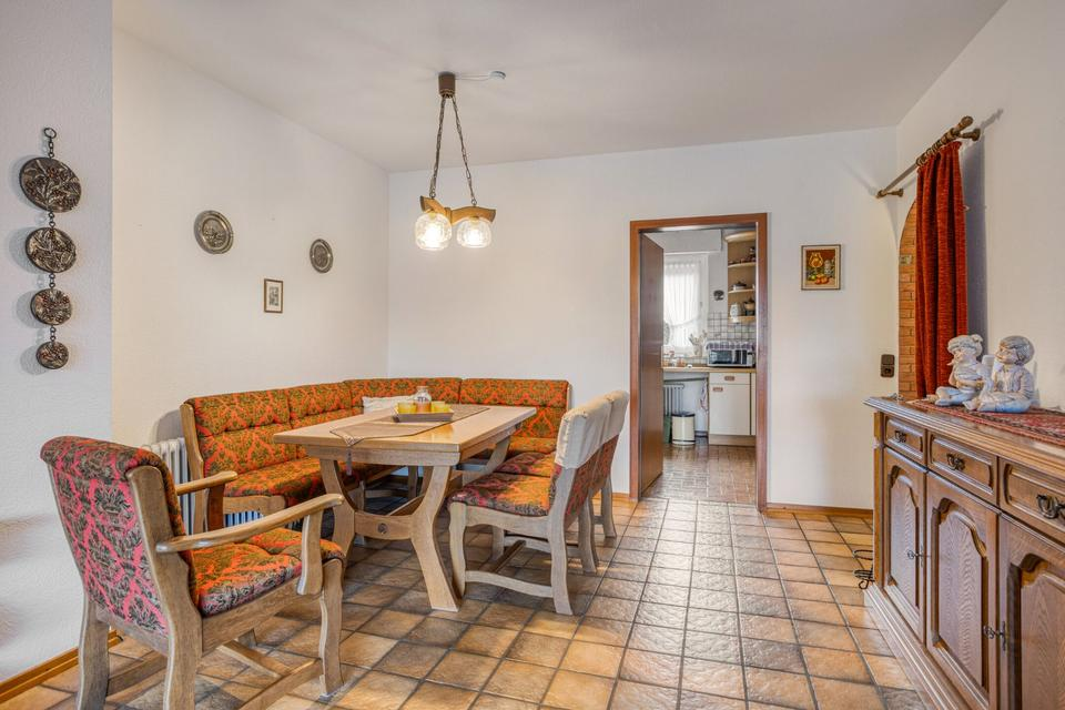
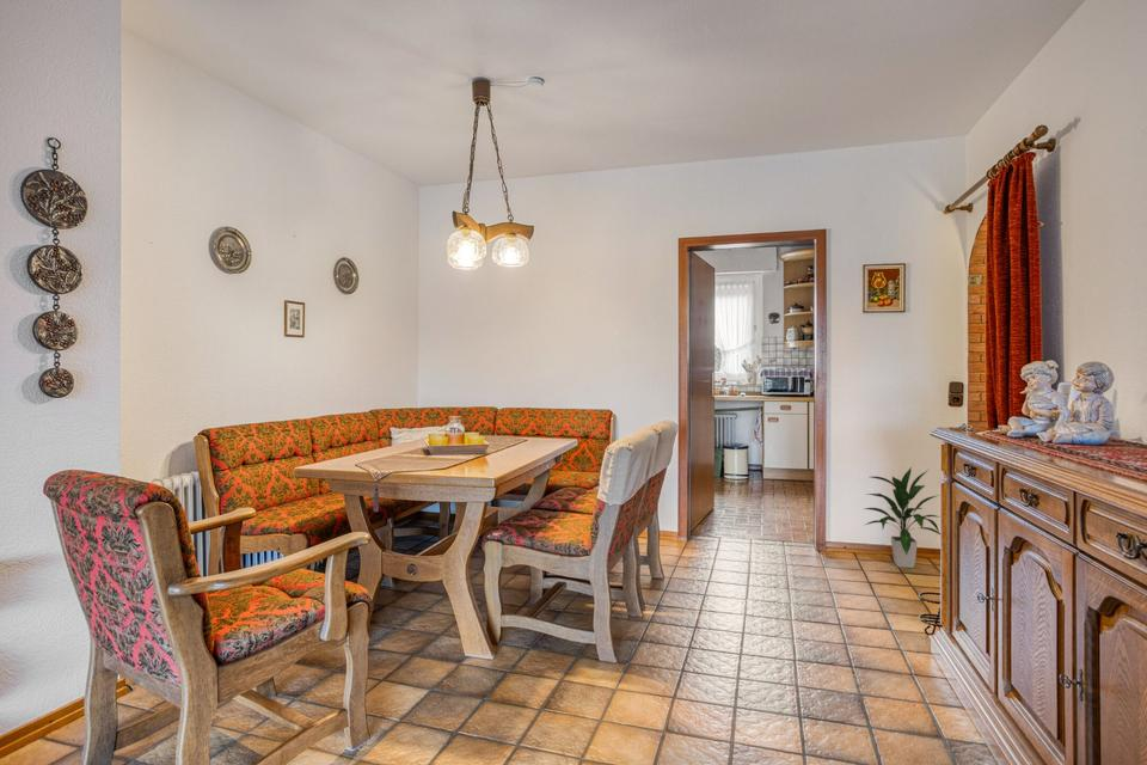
+ indoor plant (902, 516)
